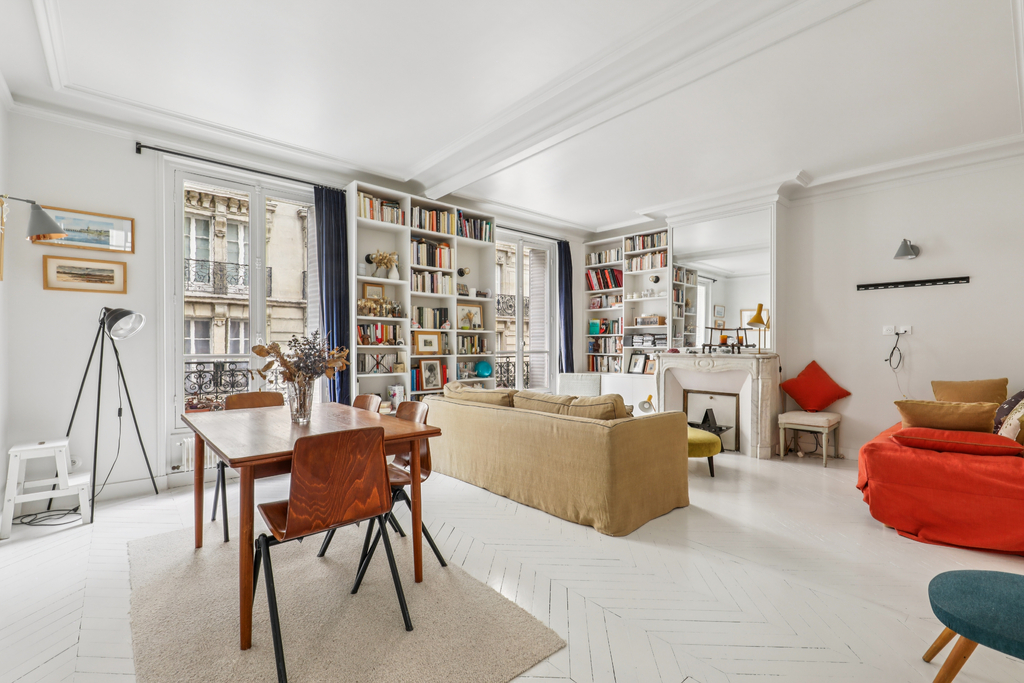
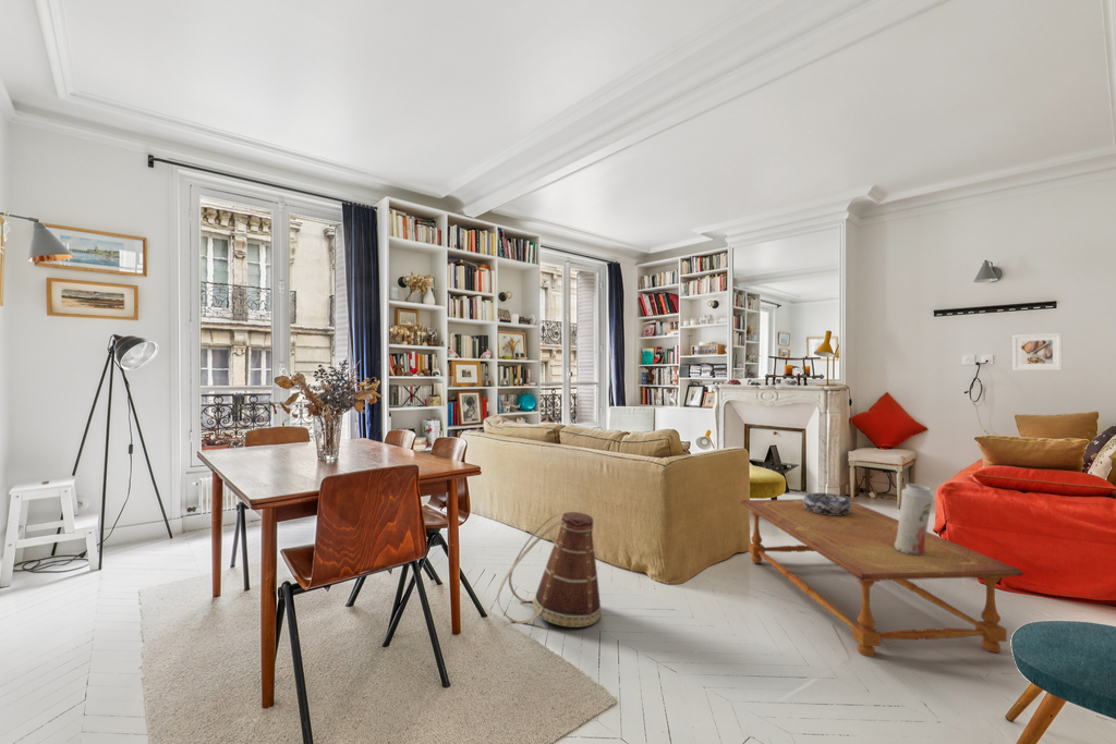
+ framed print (1036, 352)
+ coffee table (851, 562)
+ basket (547, 562)
+ decorative bowl (826, 503)
+ vase (912, 517)
